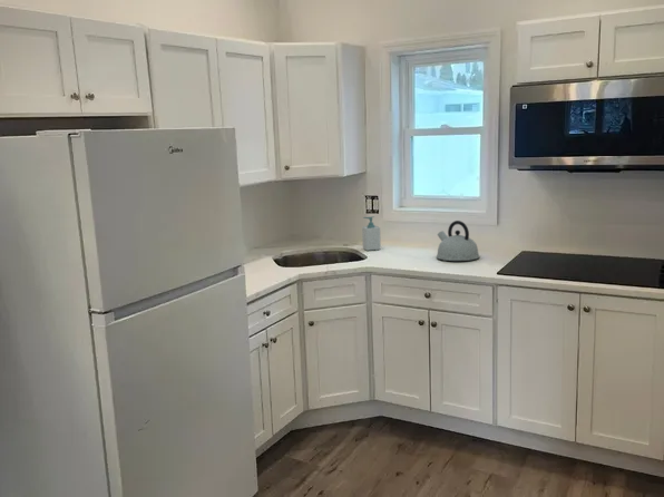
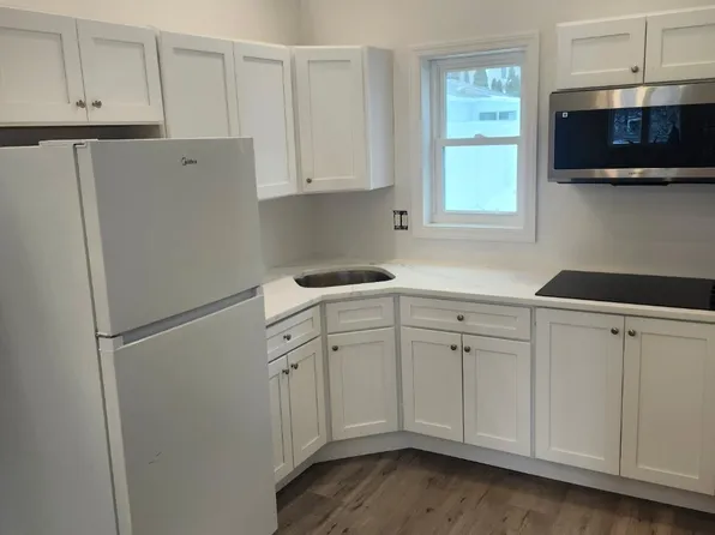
- kettle (456, 238)
- soap bottle (371, 232)
